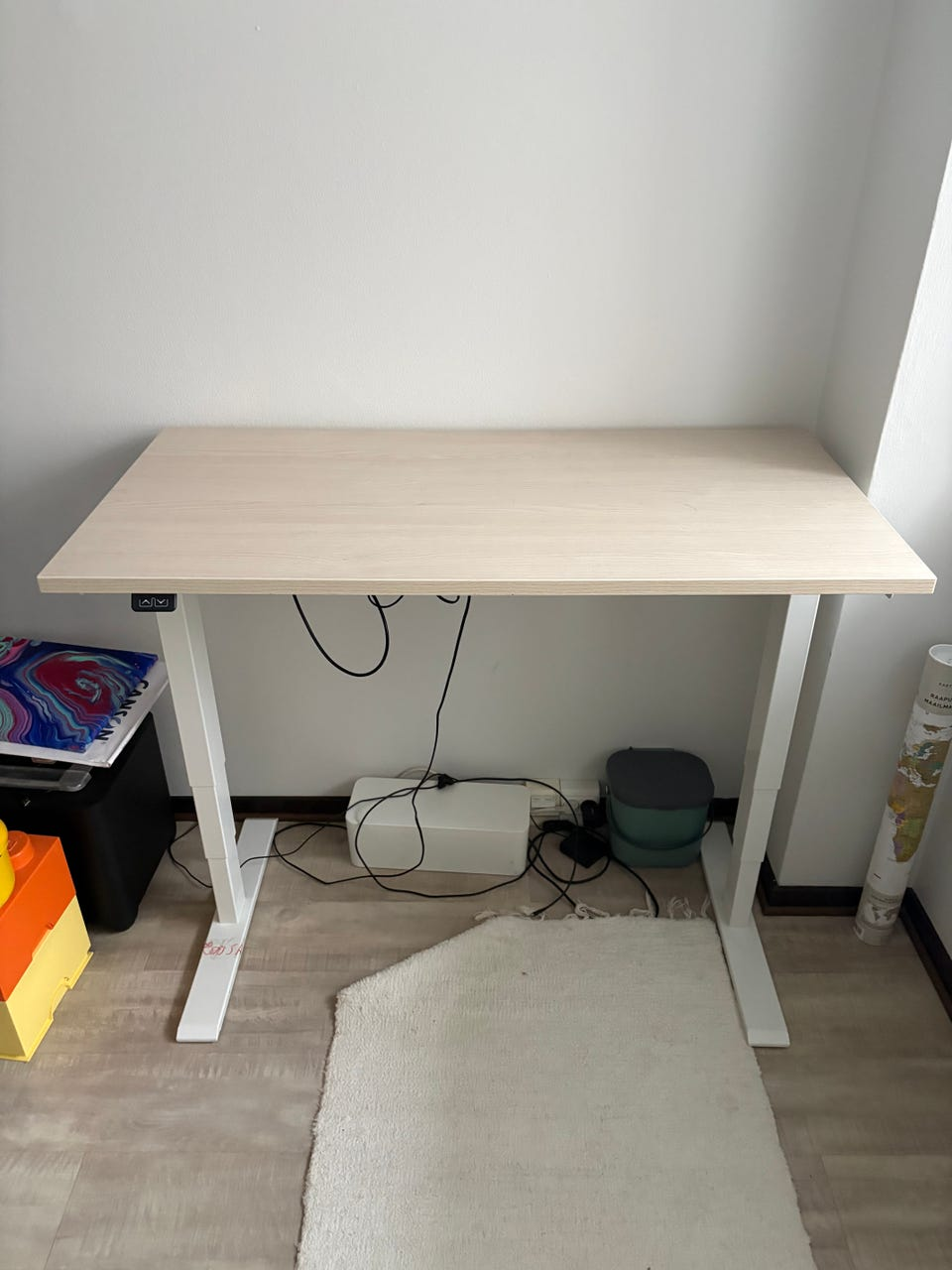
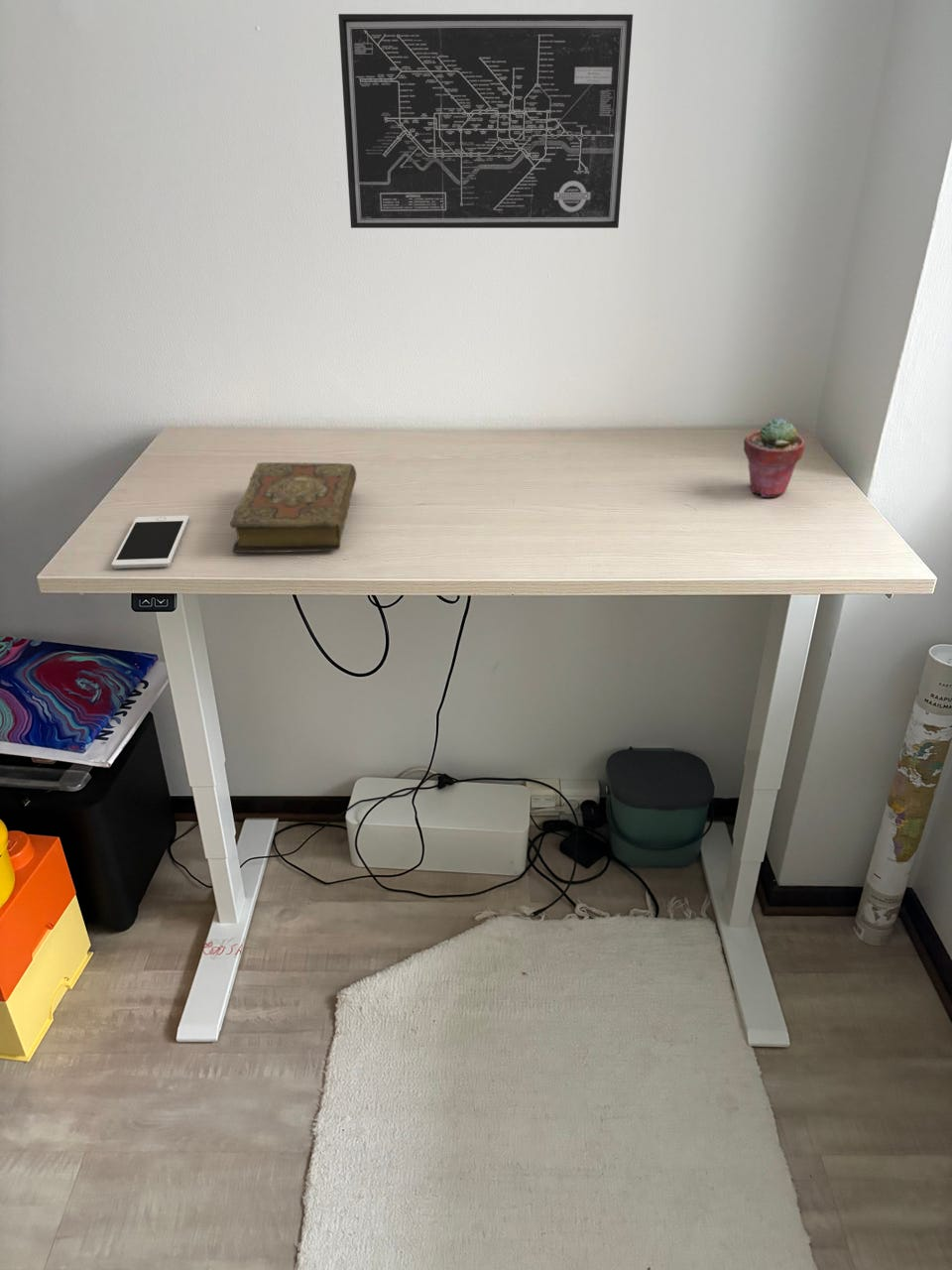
+ book (296, 504)
+ cell phone (152, 540)
+ wall art (485, 125)
+ potted succulent (773, 453)
